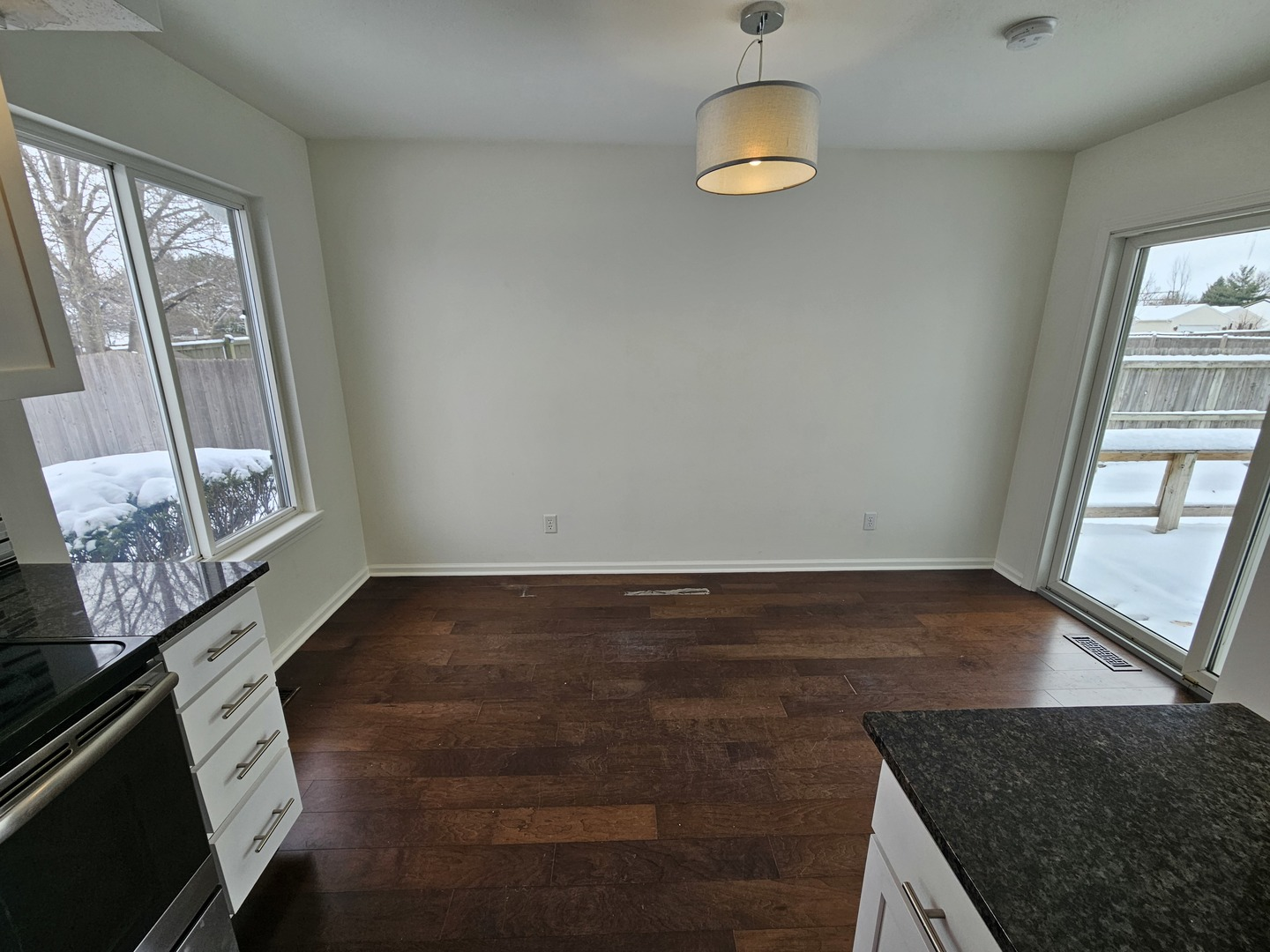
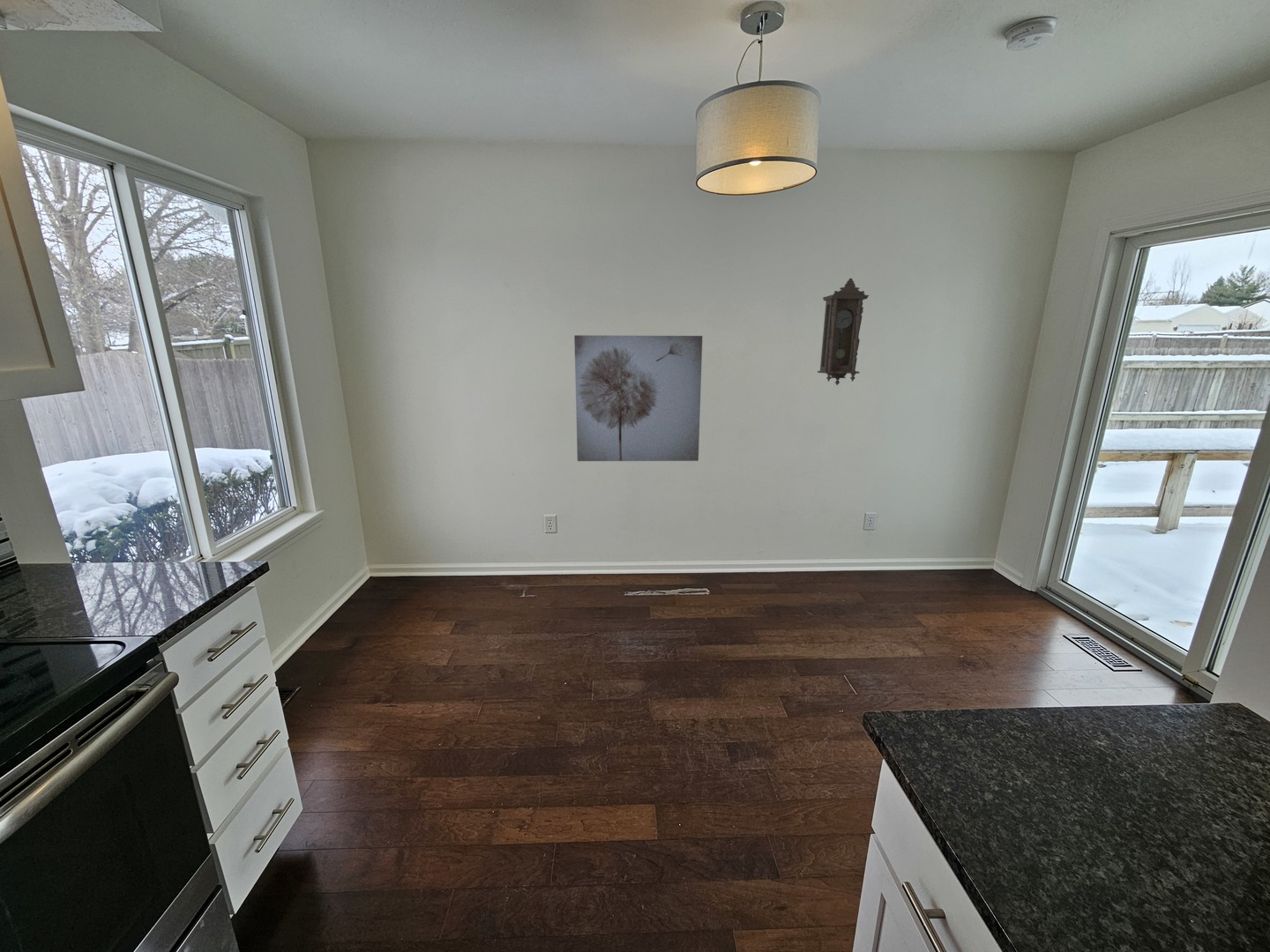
+ pendulum clock (841, 333)
+ wall art (638, 399)
